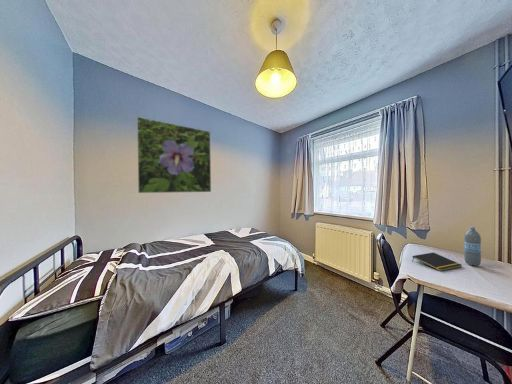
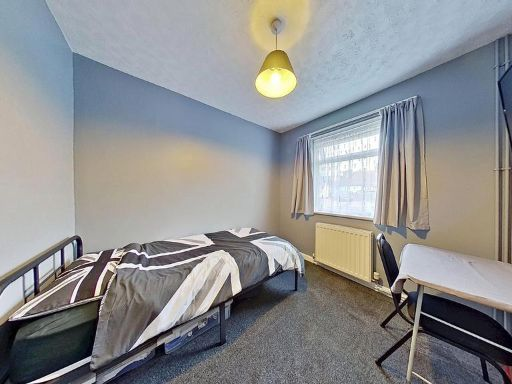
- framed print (178, 158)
- water bottle (472, 245)
- notepad (436, 261)
